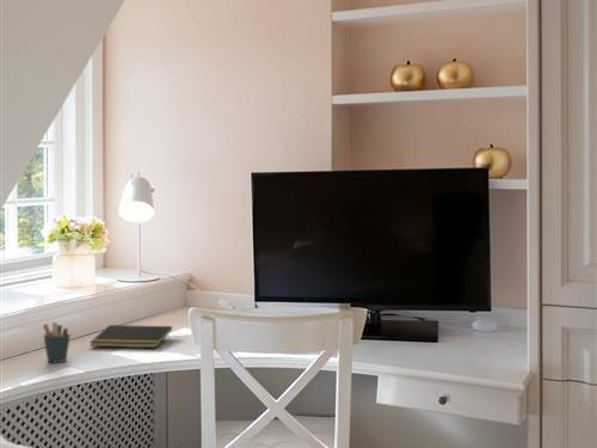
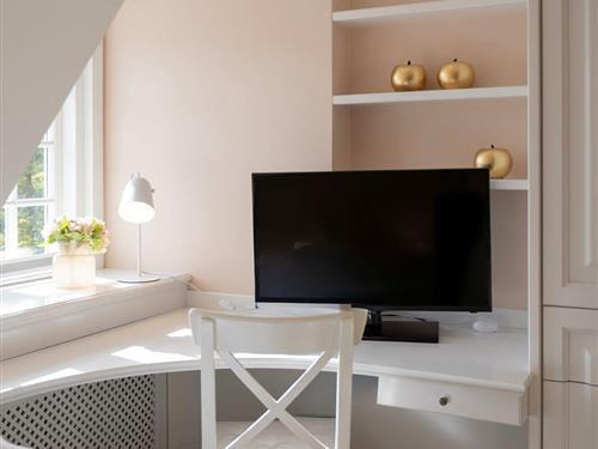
- notepad (131, 336)
- pen holder (56, 340)
